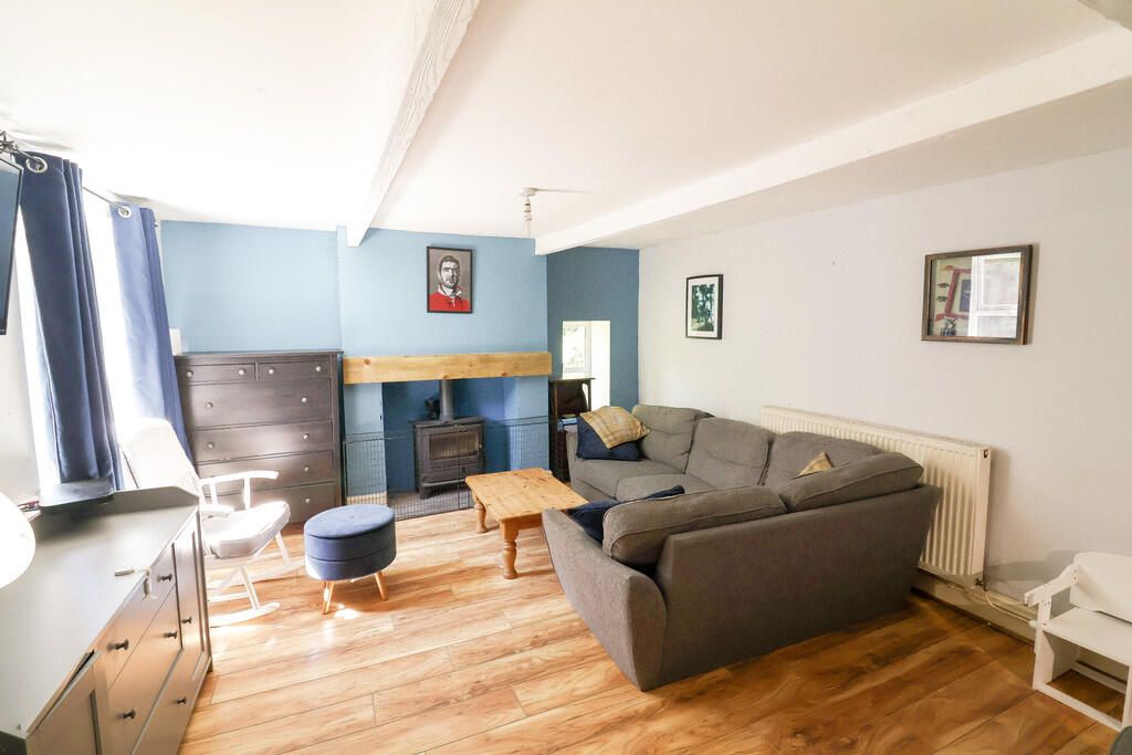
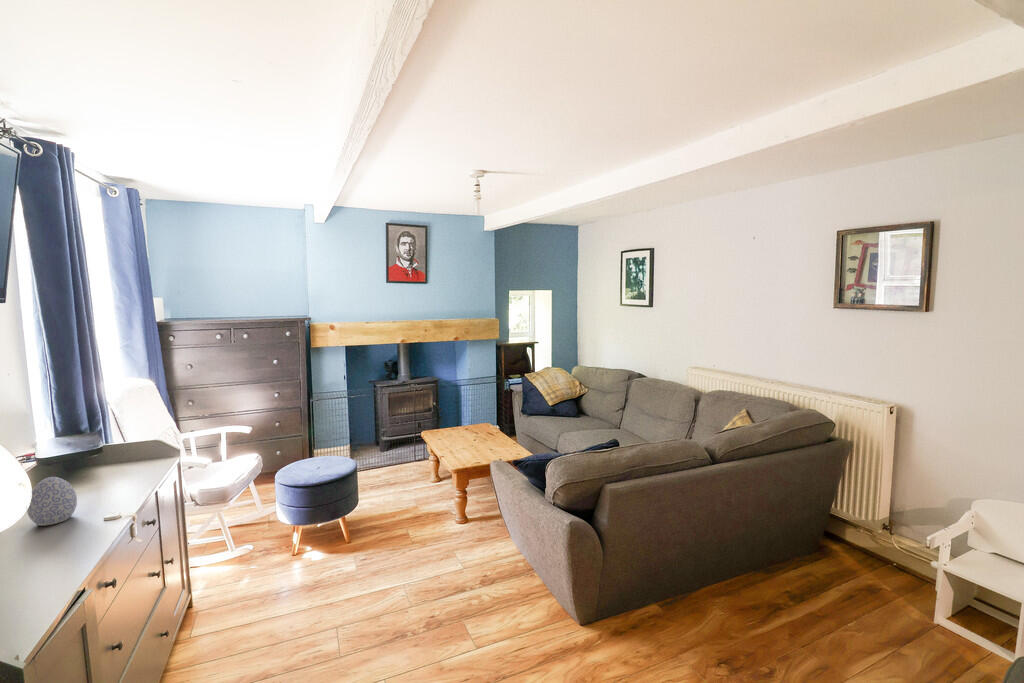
+ decorative egg (52, 499)
